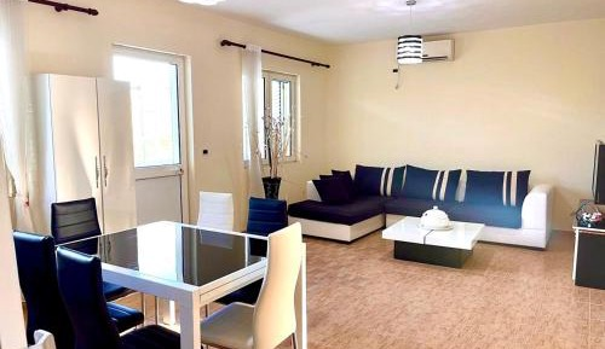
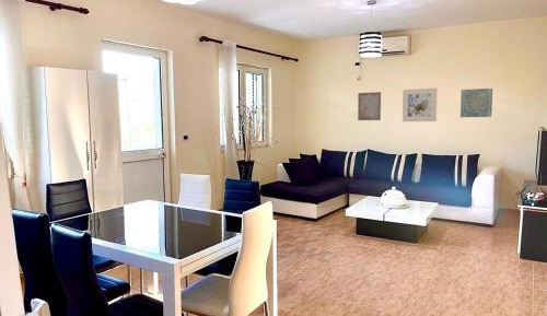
+ wall art (369, 106)
+ wall art (476, 103)
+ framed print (419, 105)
